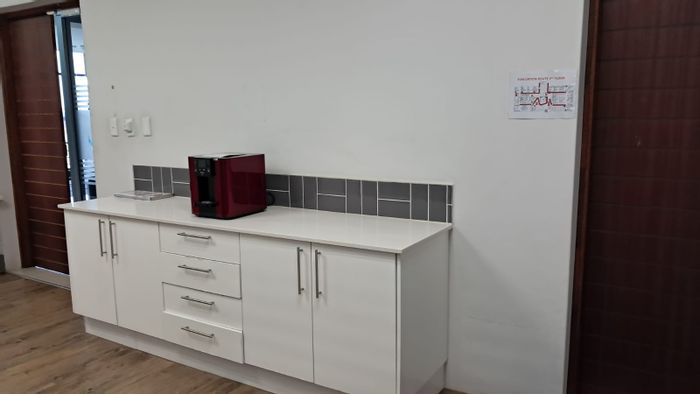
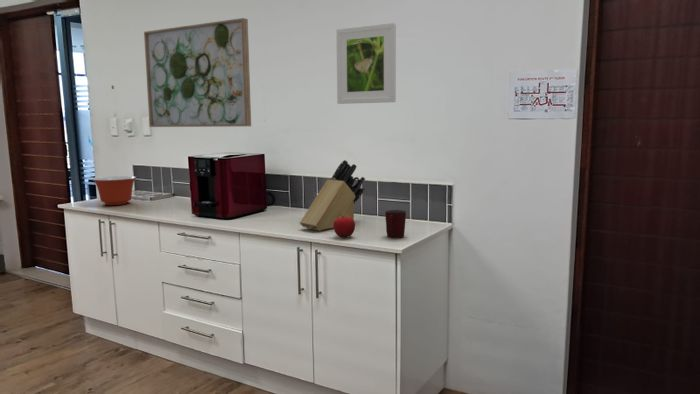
+ knife block (334, 193)
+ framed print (365, 64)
+ fruit (344, 225)
+ wall art (193, 76)
+ mixing bowl (115, 190)
+ mug (394, 224)
